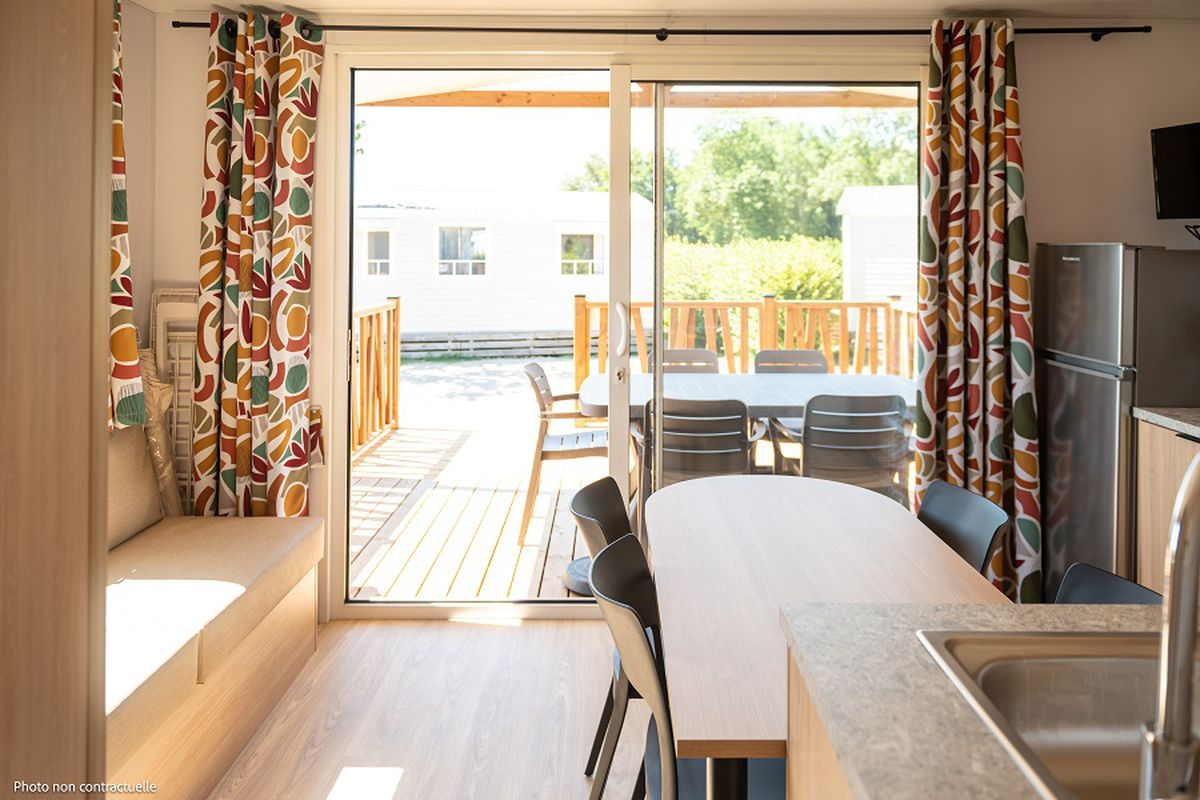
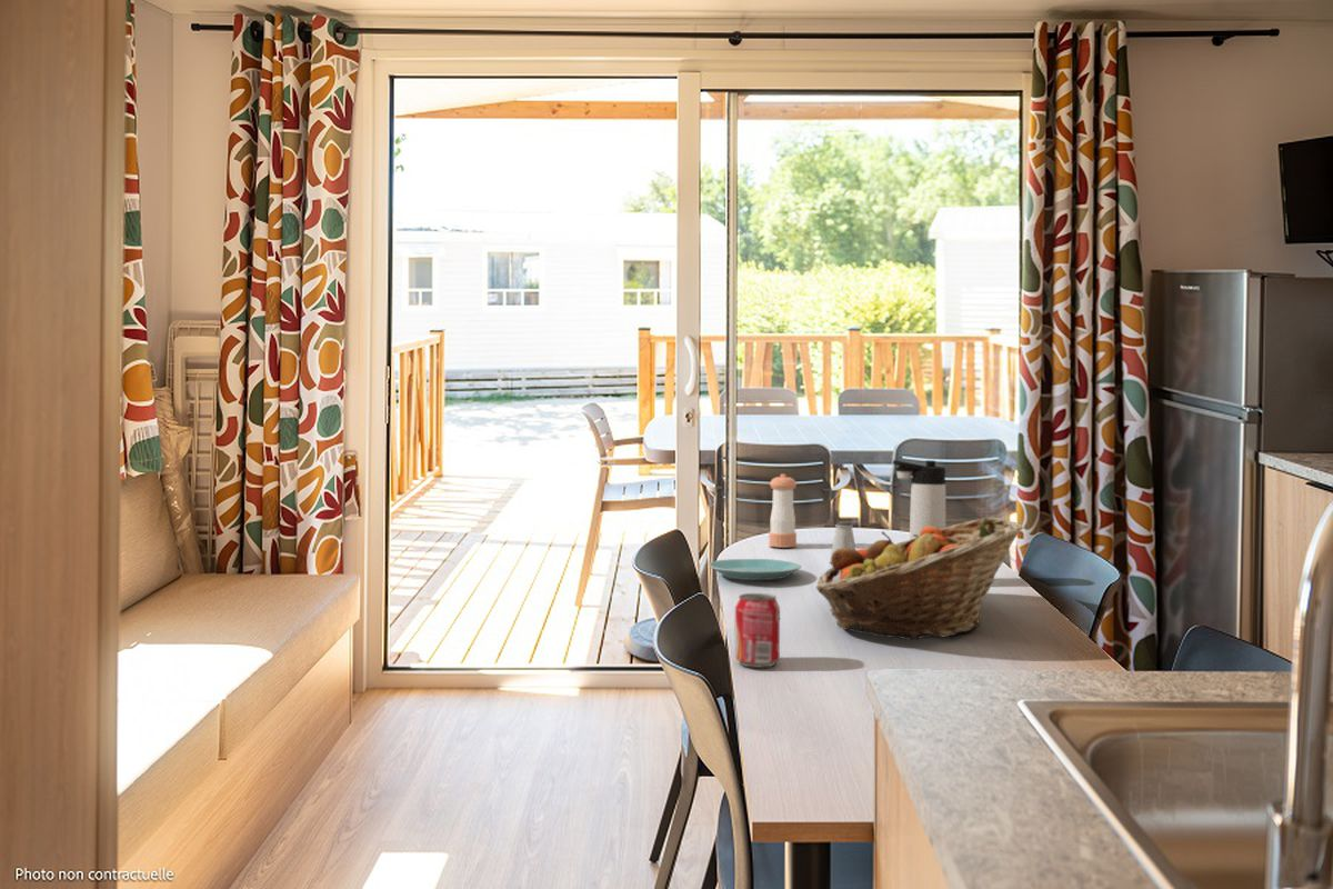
+ fruit basket (916, 571)
+ pepper shaker (782, 509)
+ saltshaker (843, 541)
+ beverage can (756, 629)
+ plate (754, 569)
+ thermos bottle (919, 521)
